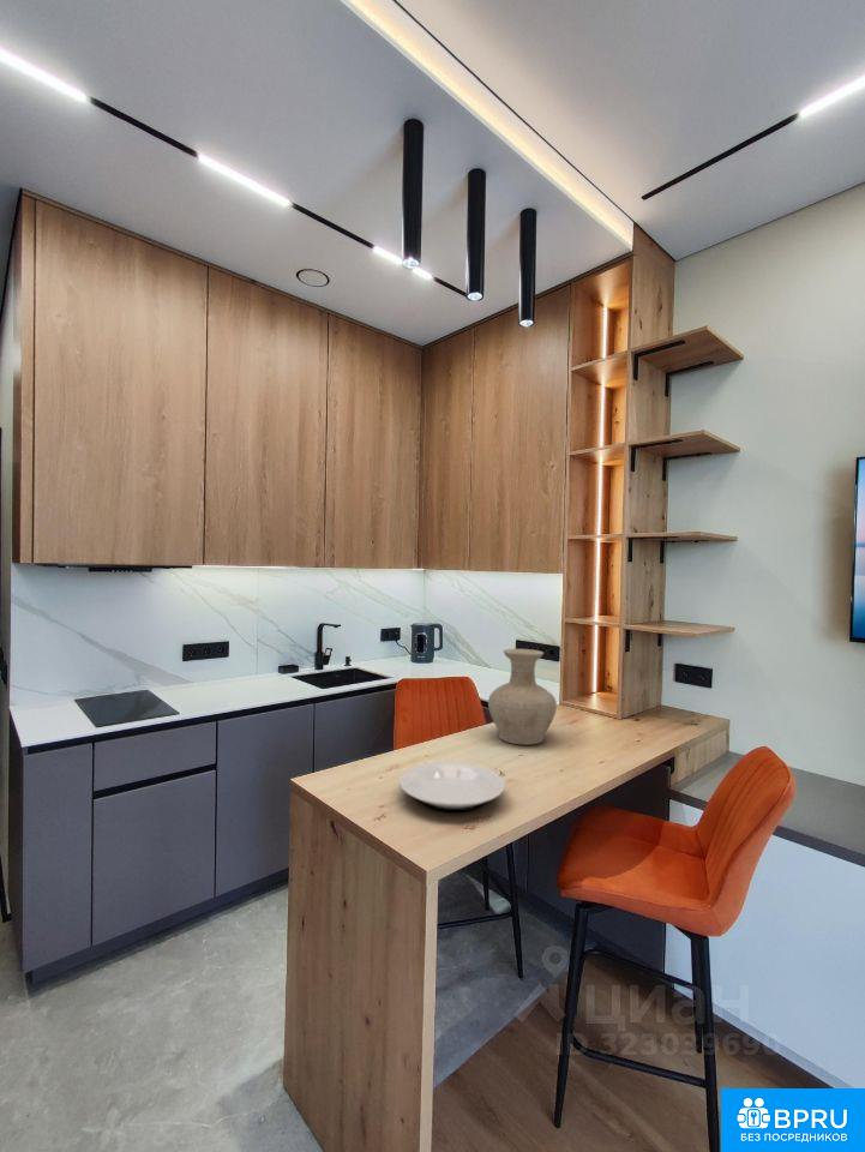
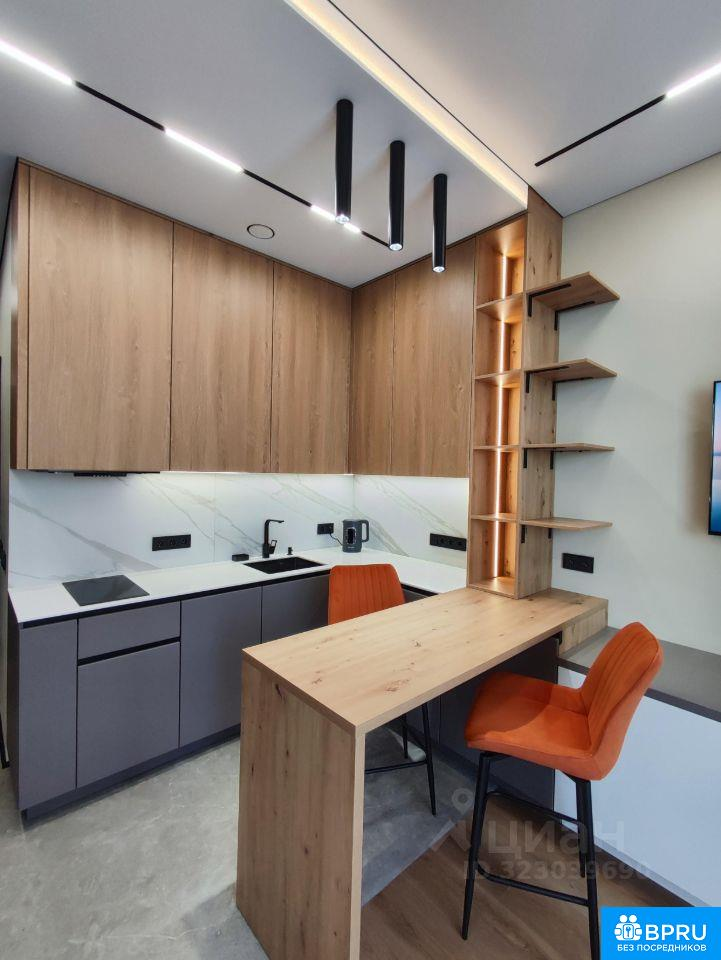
- vase (522, 694)
- plate (451, 788)
